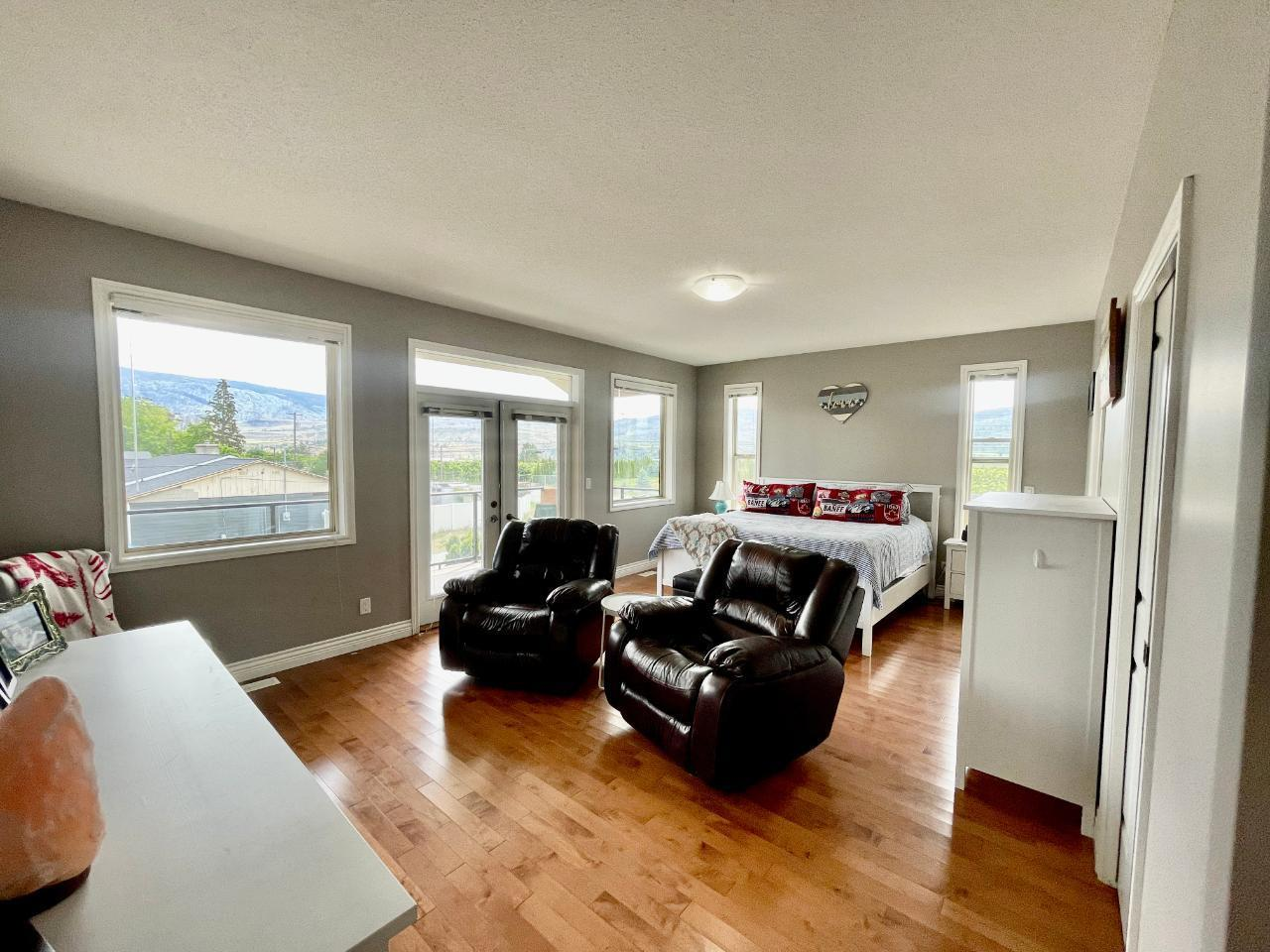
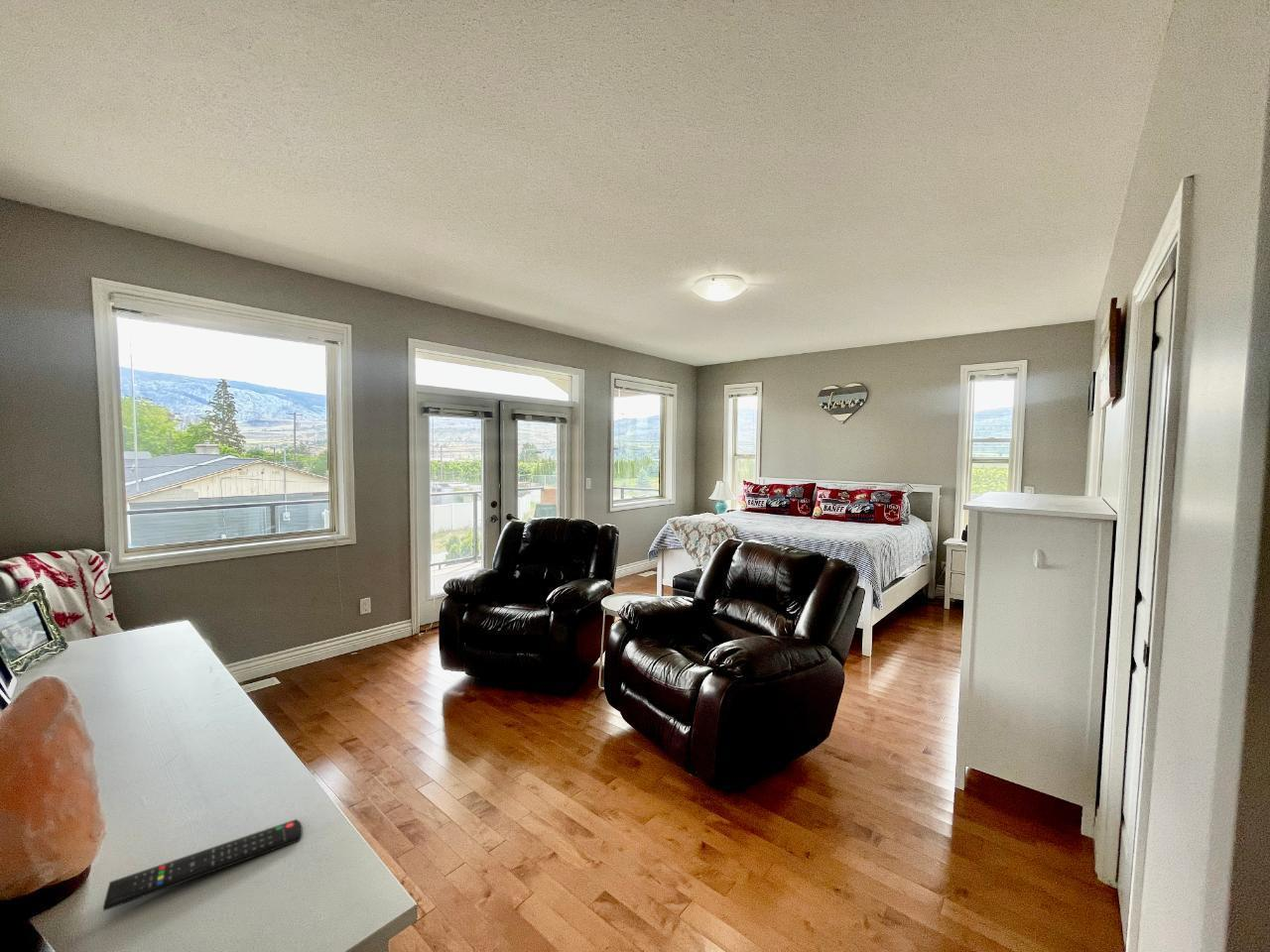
+ remote control (212, 861)
